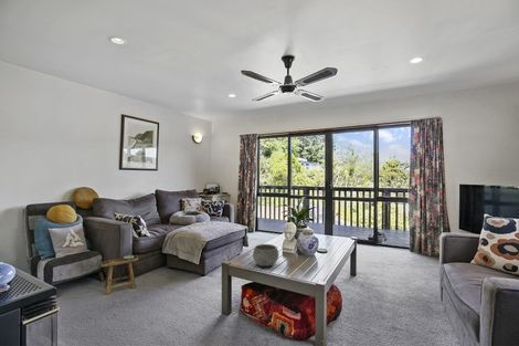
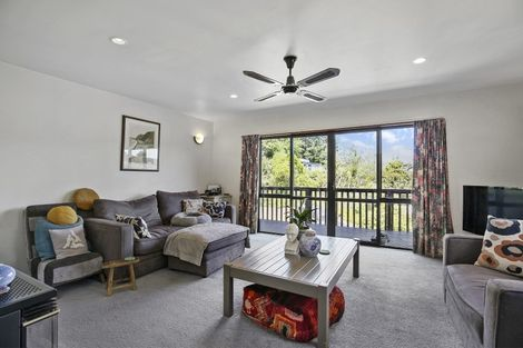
- bowl (265, 255)
